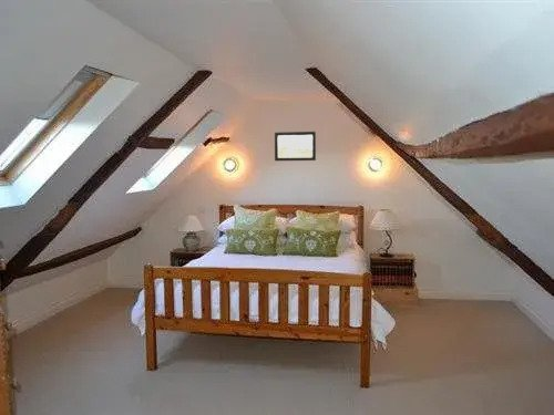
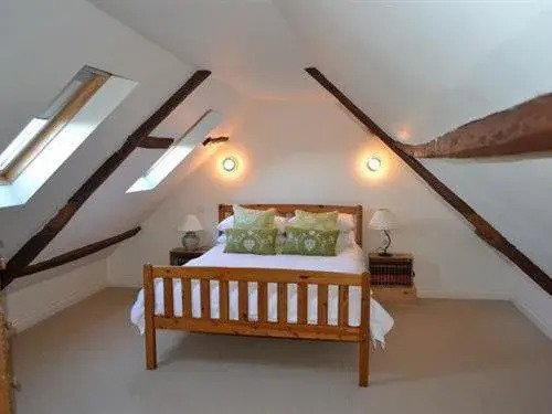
- wall art (295, 146)
